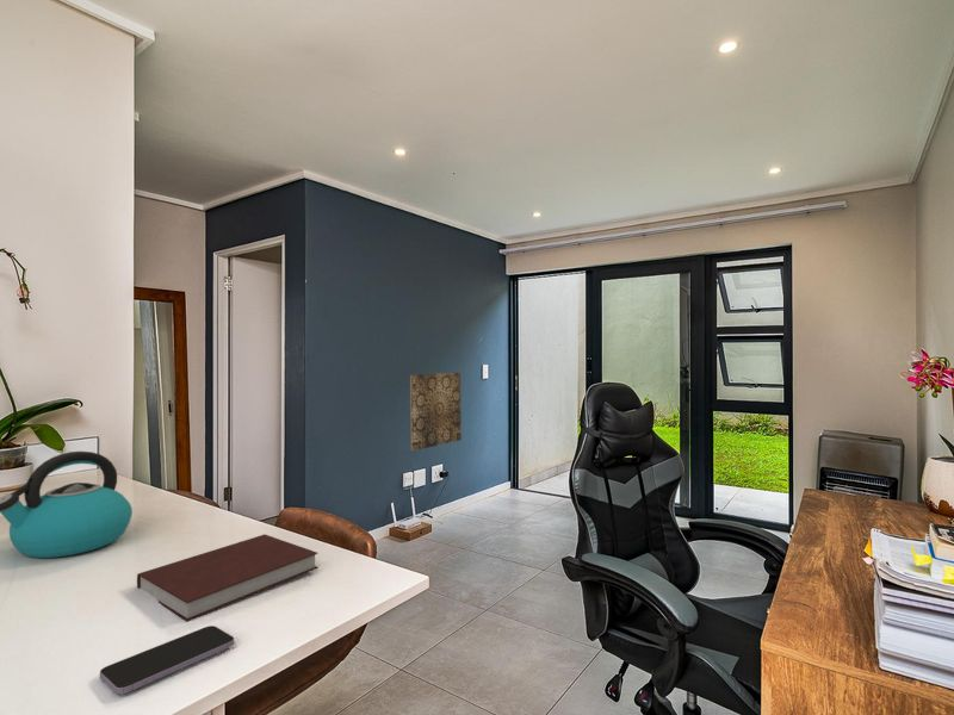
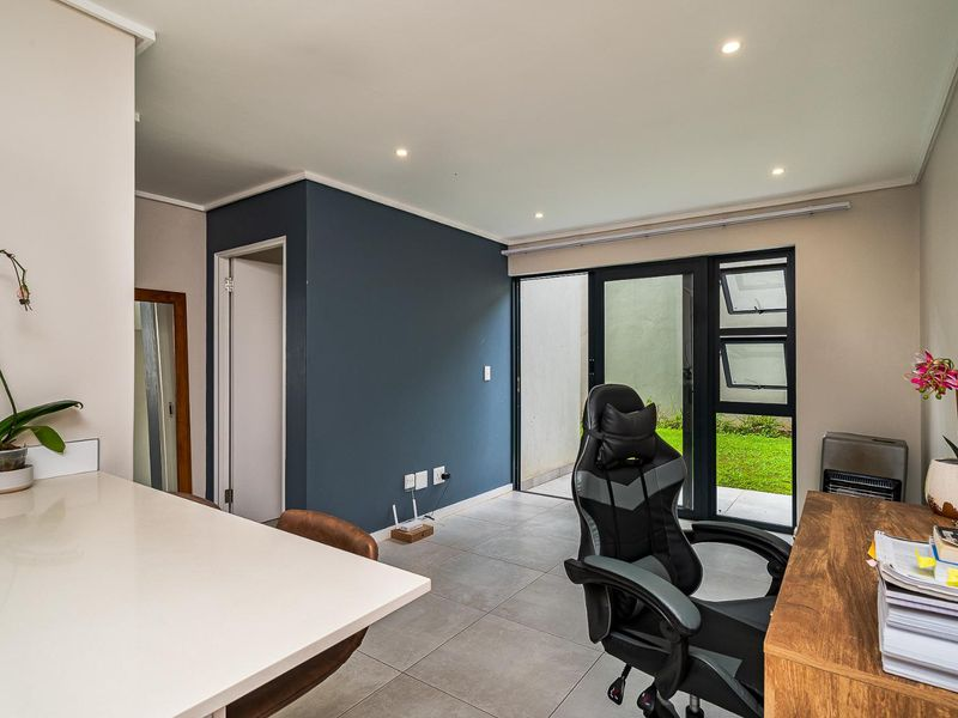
- smartphone (171, 655)
- kettle (66, 499)
- notebook (231, 570)
- wall art (436, 409)
